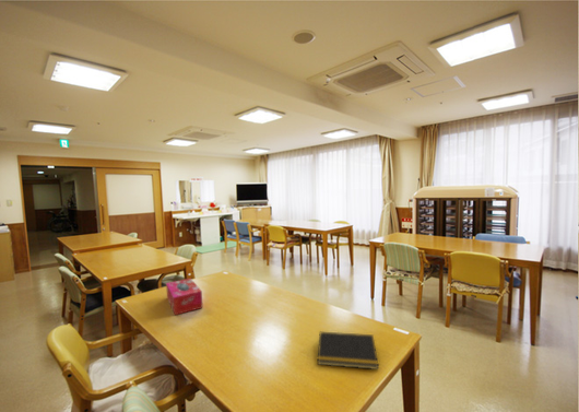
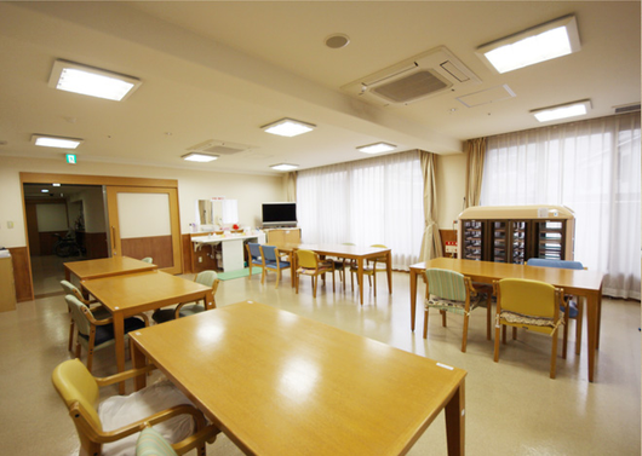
- tissue box (184, 294)
- notepad (346, 349)
